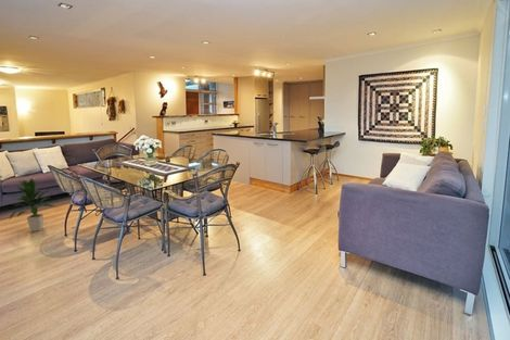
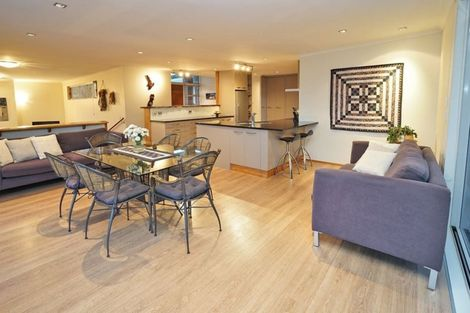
- indoor plant (31, 203)
